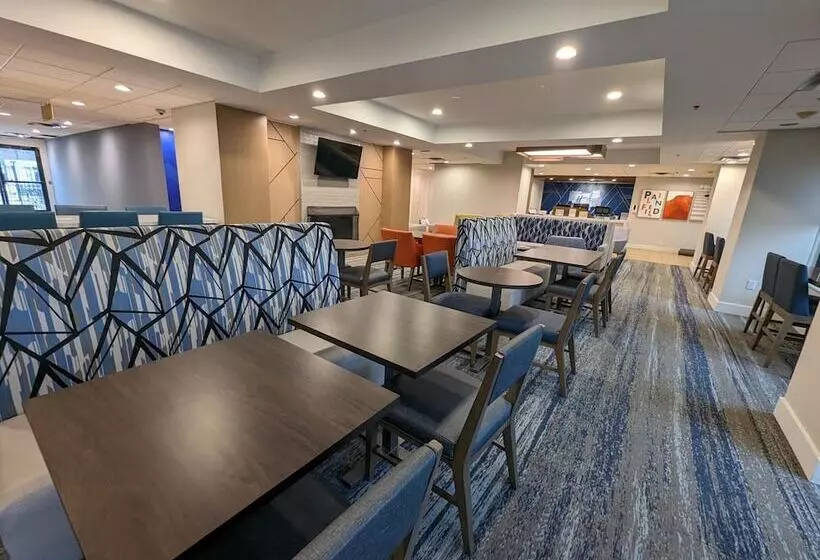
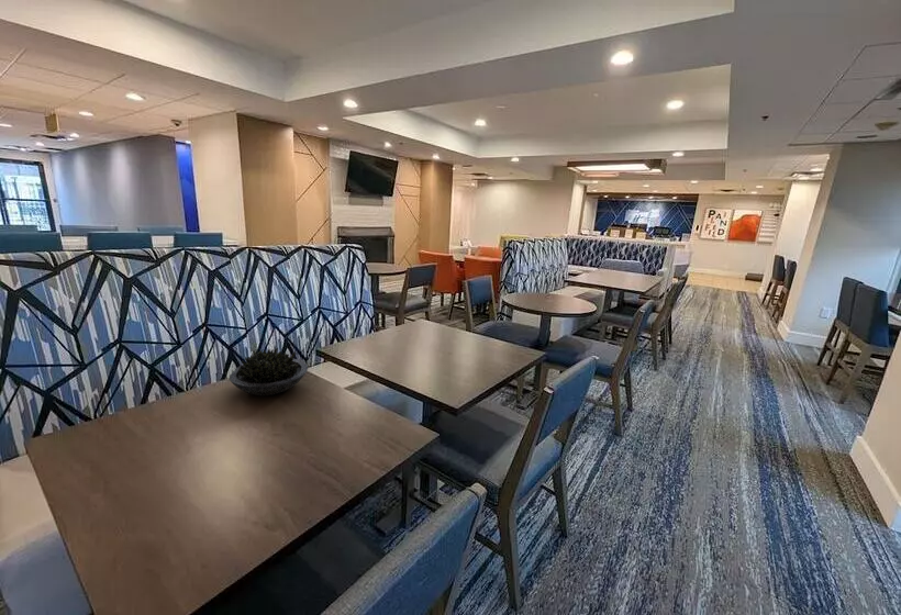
+ succulent plant (269, 369)
